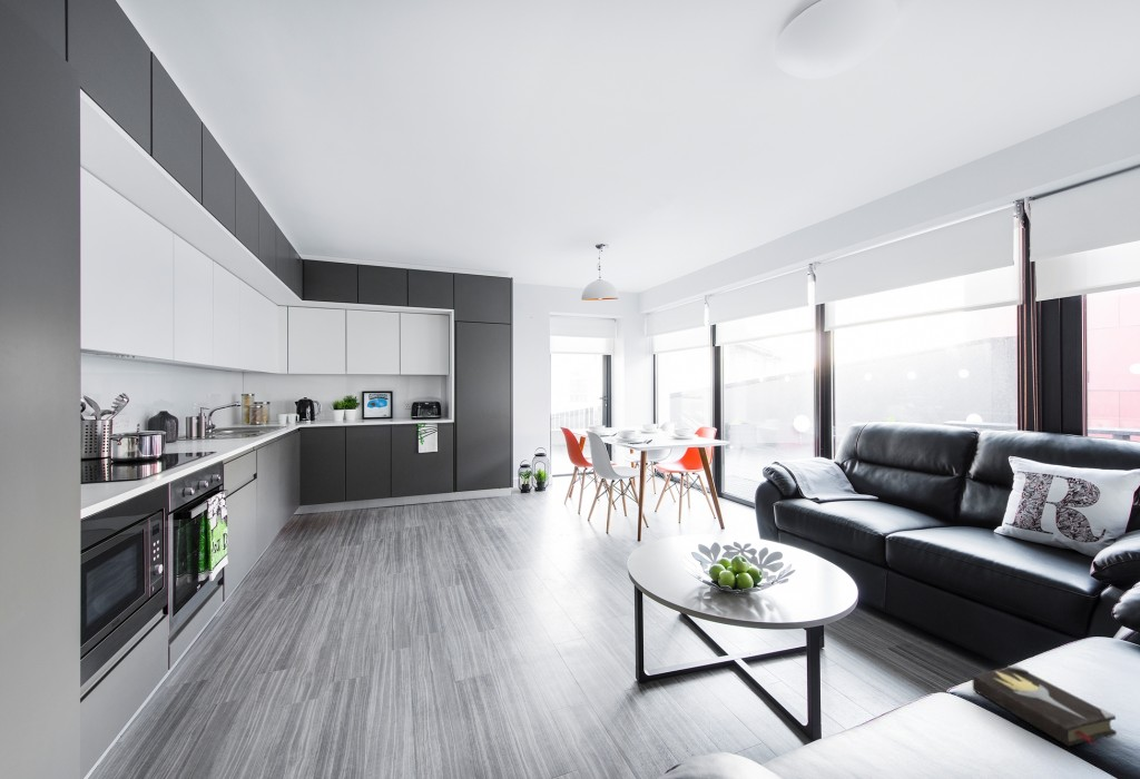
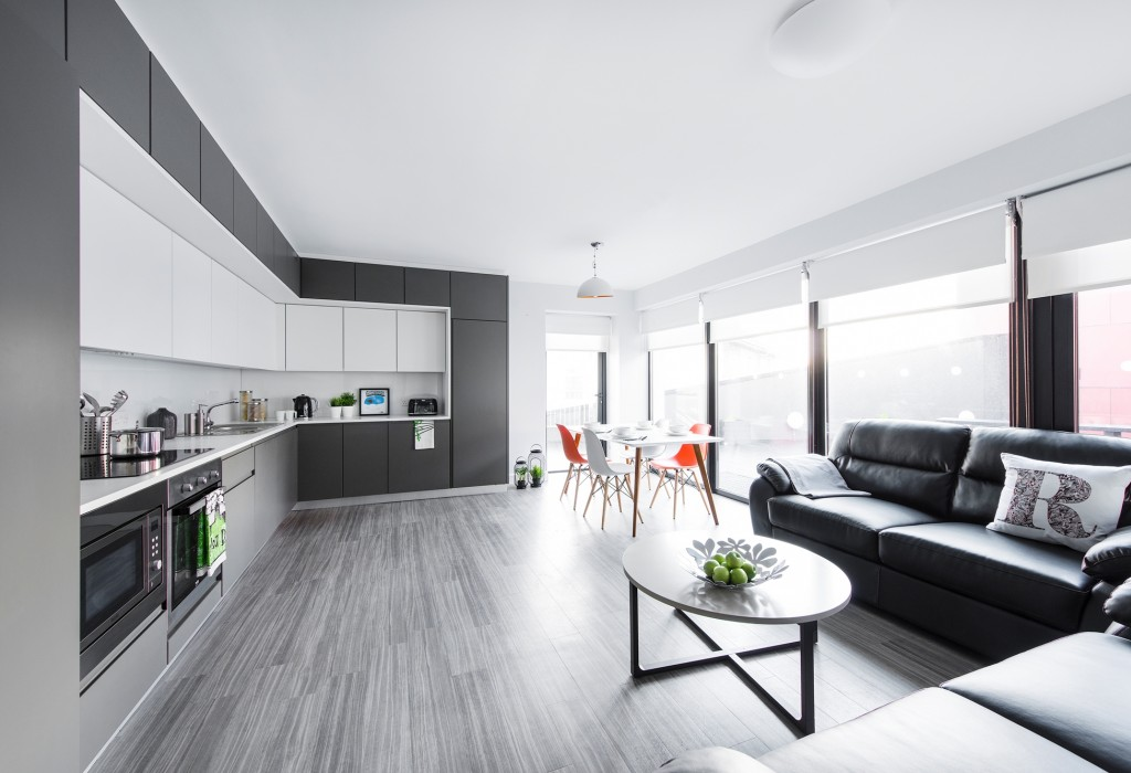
- hardback book (1039, 700)
